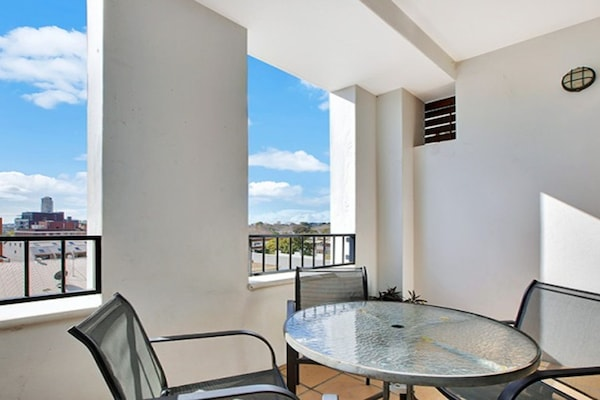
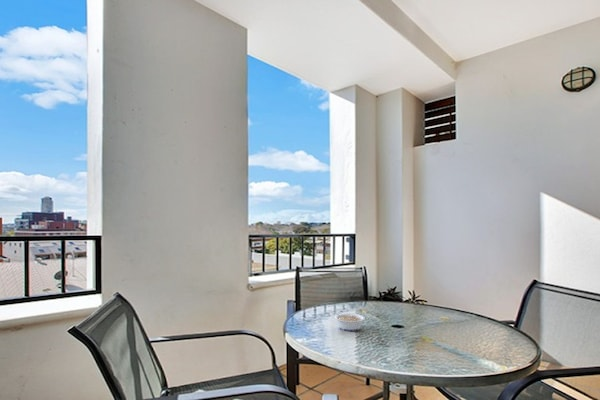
+ legume (348, 321)
